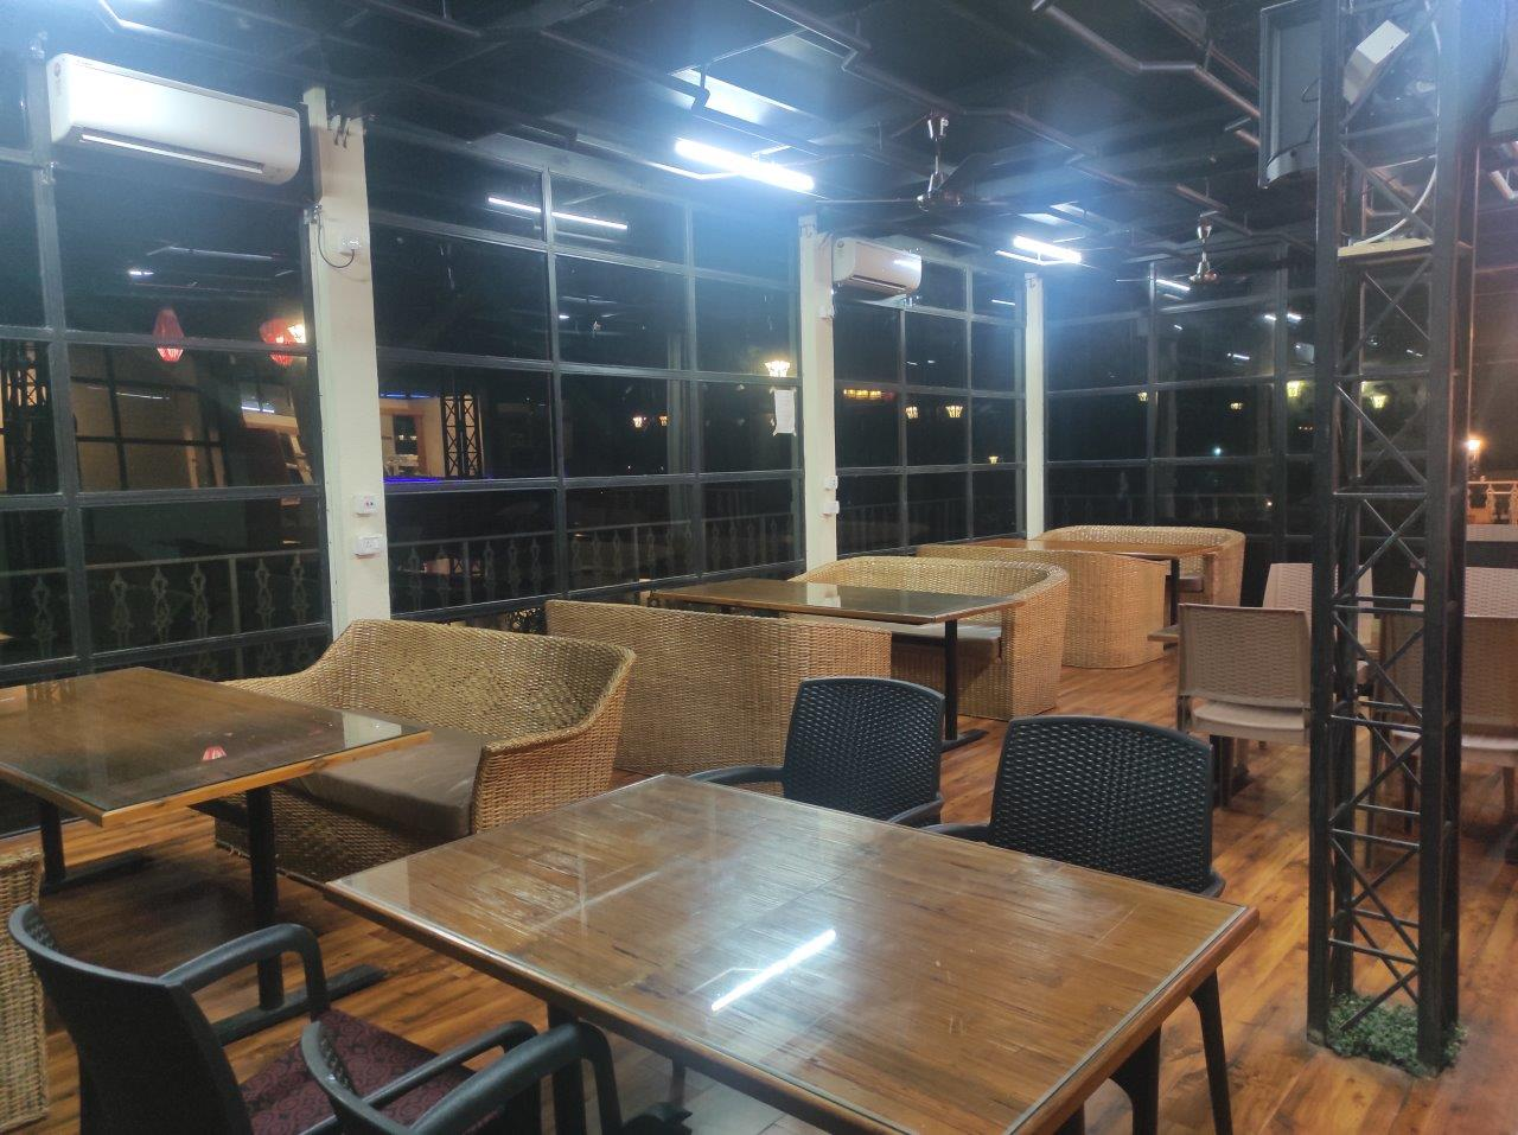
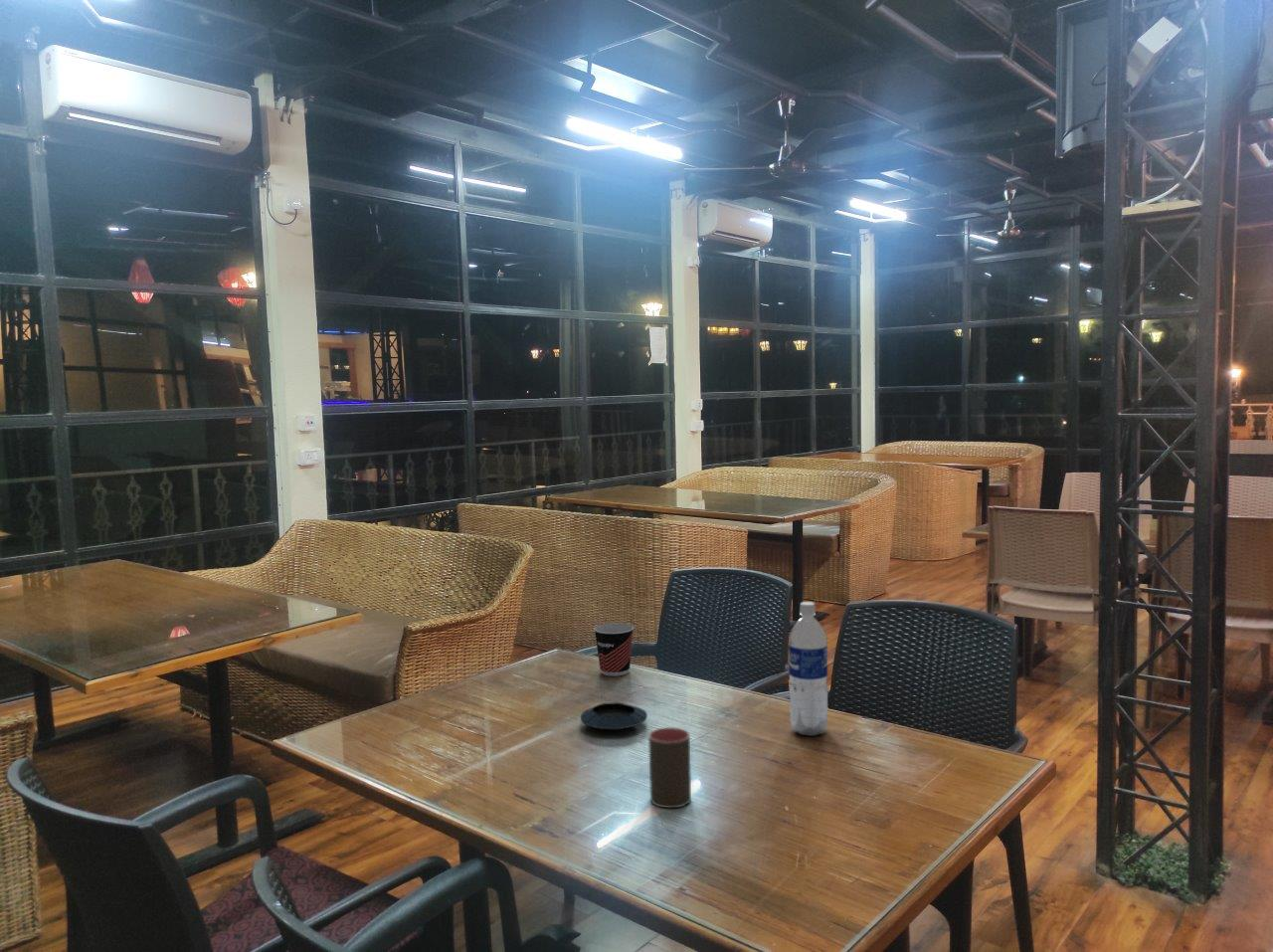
+ cup (614, 650)
+ cup (669, 767)
+ water bottle (808, 667)
+ saucer (614, 713)
